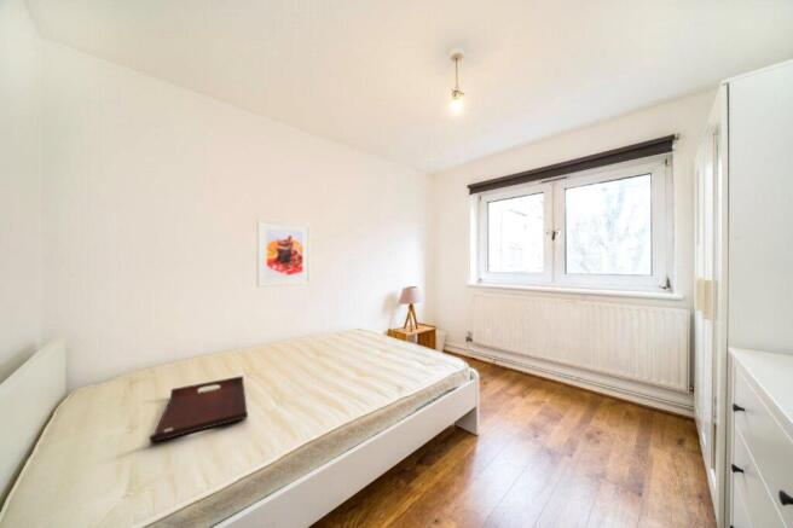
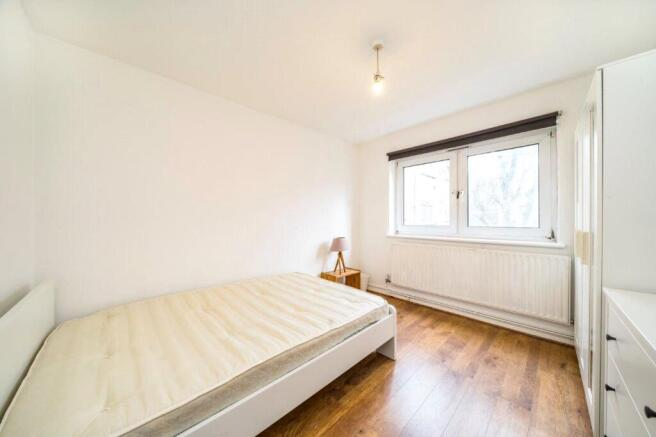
- serving tray (206, 404)
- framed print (285, 254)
